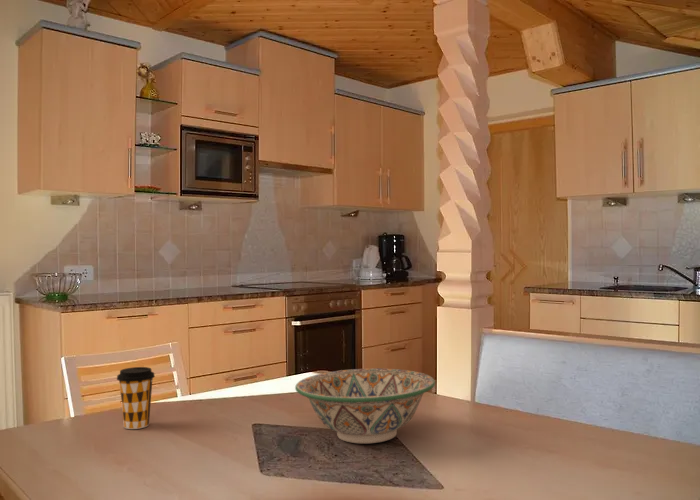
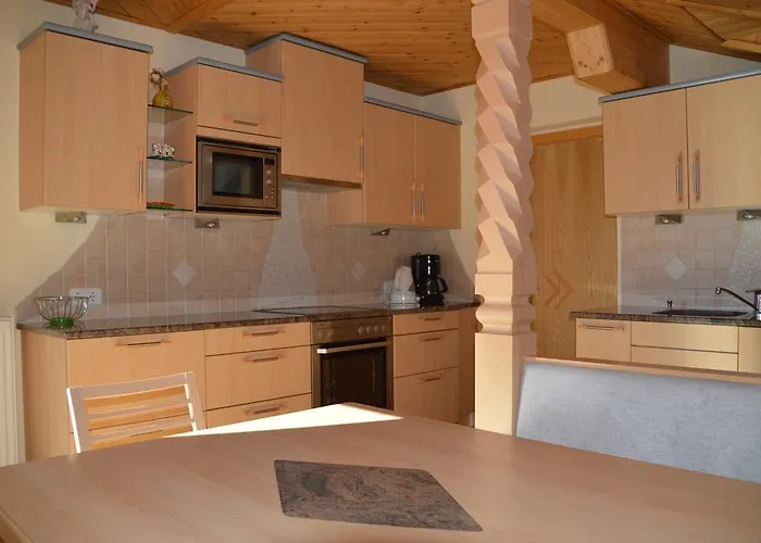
- decorative bowl (365, 407)
- coffee cup (136, 397)
